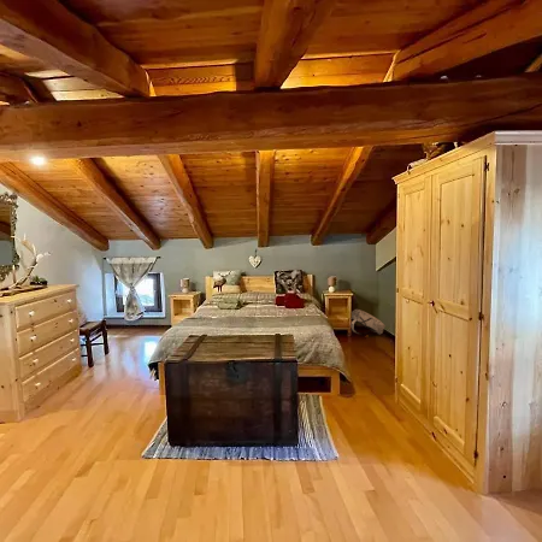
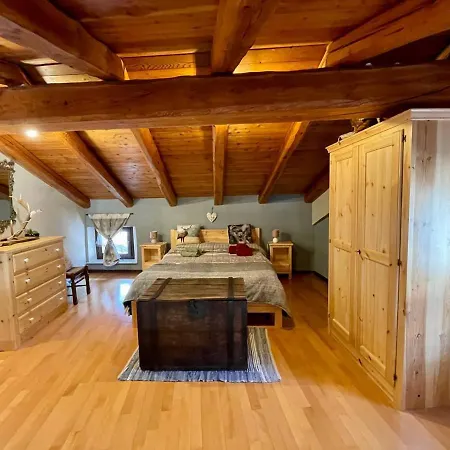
- backpack (365, 322)
